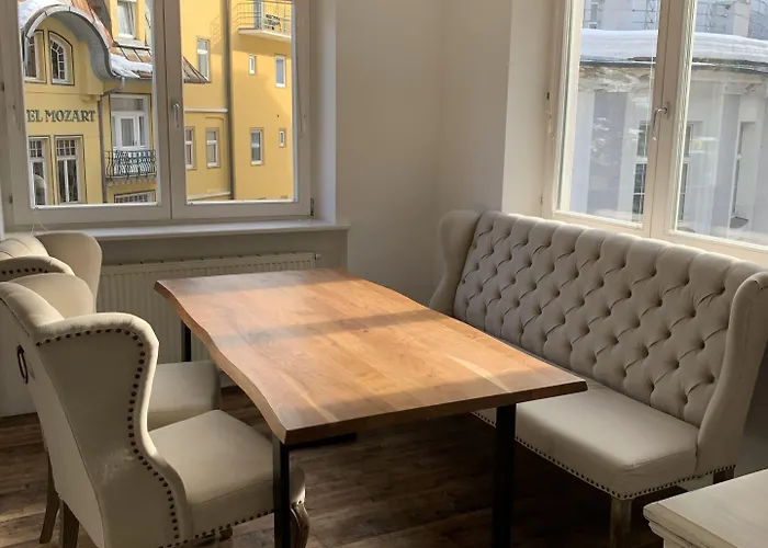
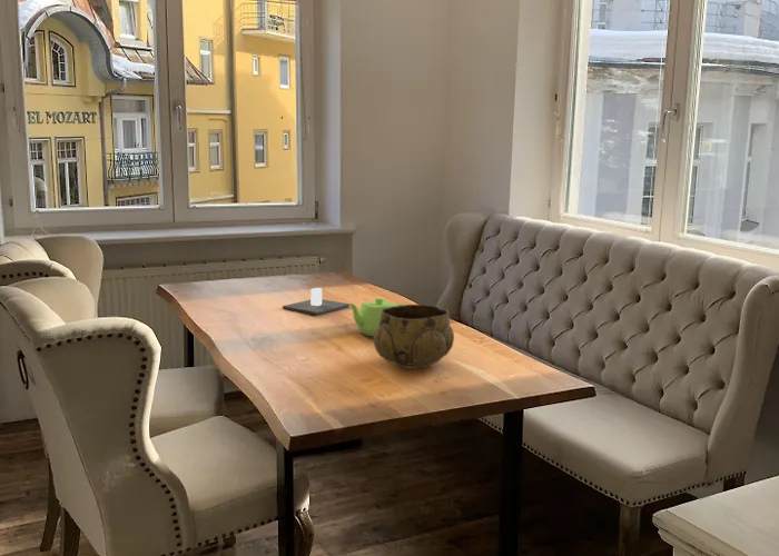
+ teapot (376, 316)
+ candle (316, 298)
+ decorative bowl (414, 337)
